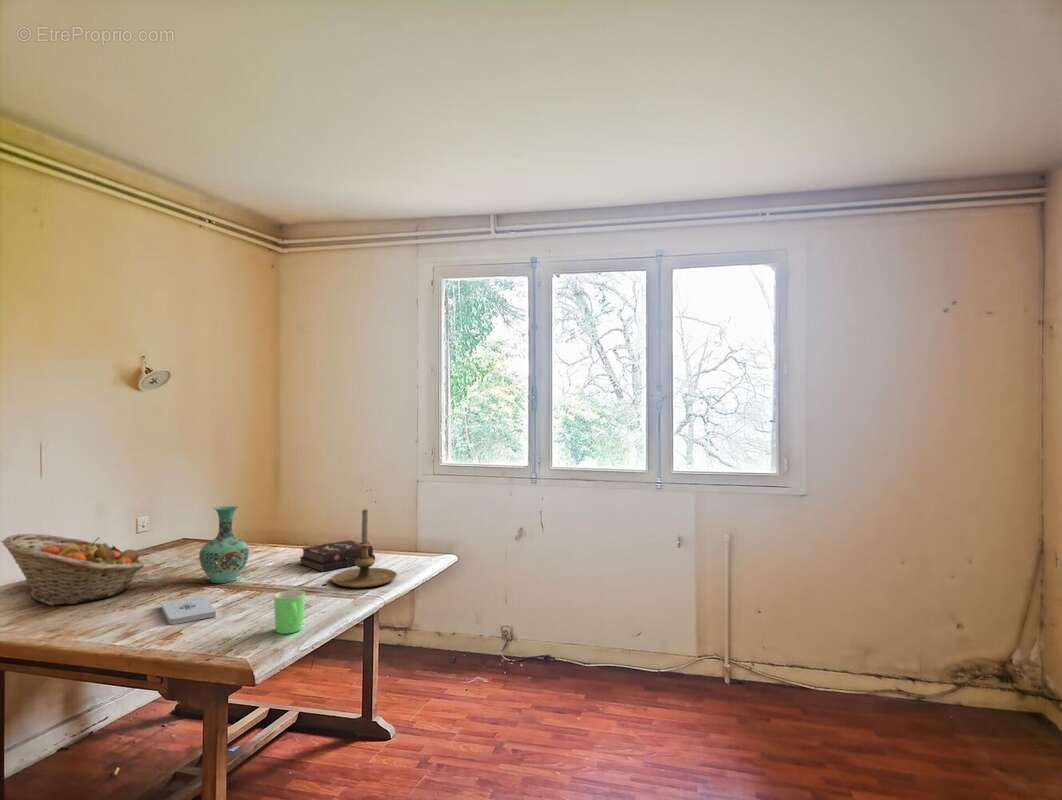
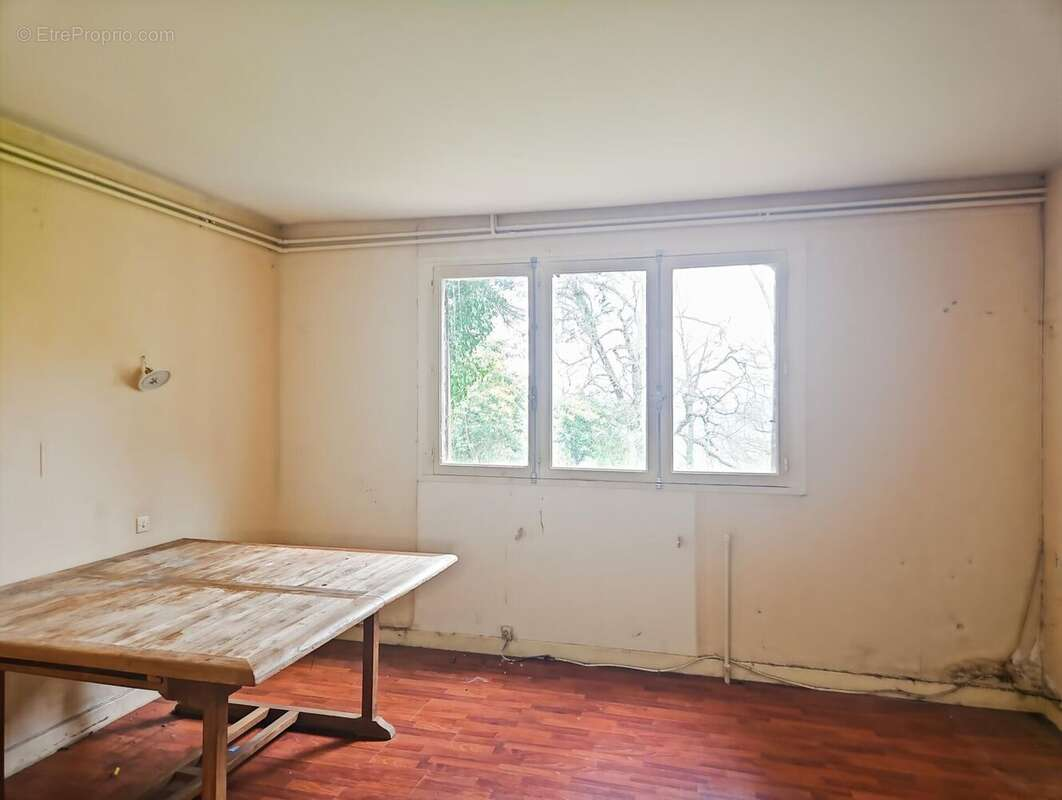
- hardback book (337, 554)
- vase (224, 543)
- mug (290, 613)
- fruit basket (75, 562)
- candle holder (364, 544)
- notepad (187, 609)
